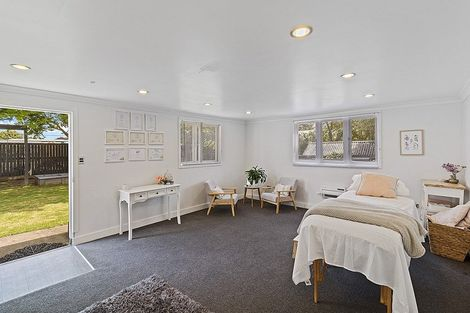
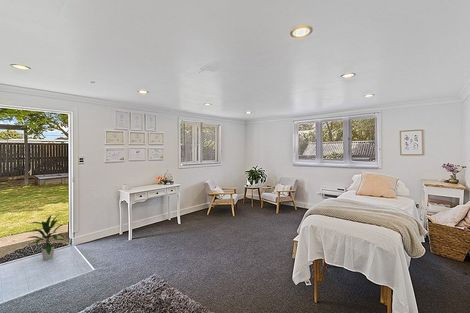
+ indoor plant (46, 237)
